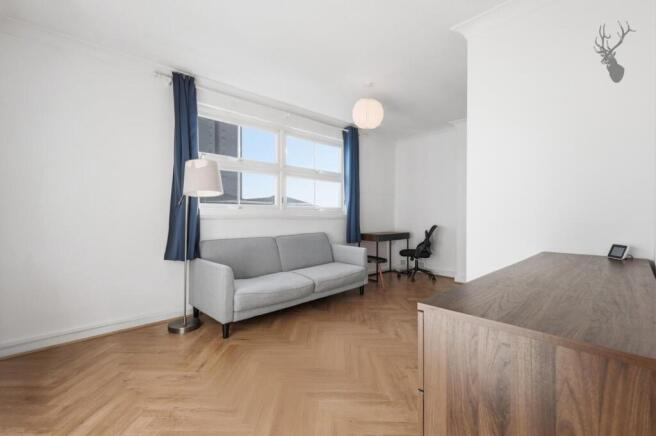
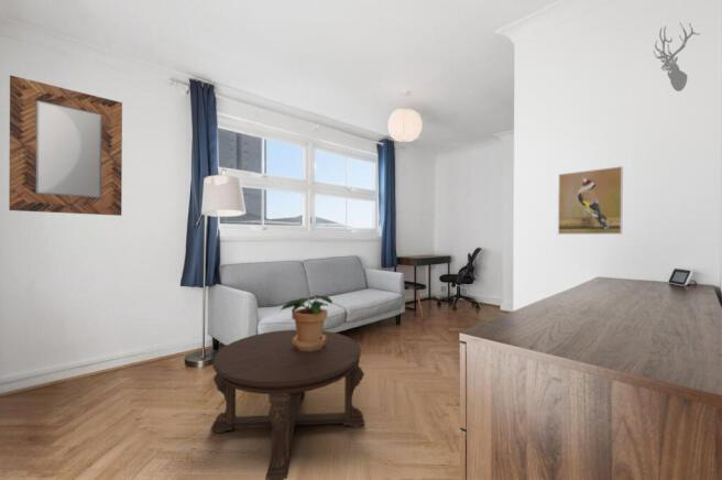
+ potted plant (305, 319)
+ coffee table (289, 388)
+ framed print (588, 201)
+ home mirror (70, 152)
